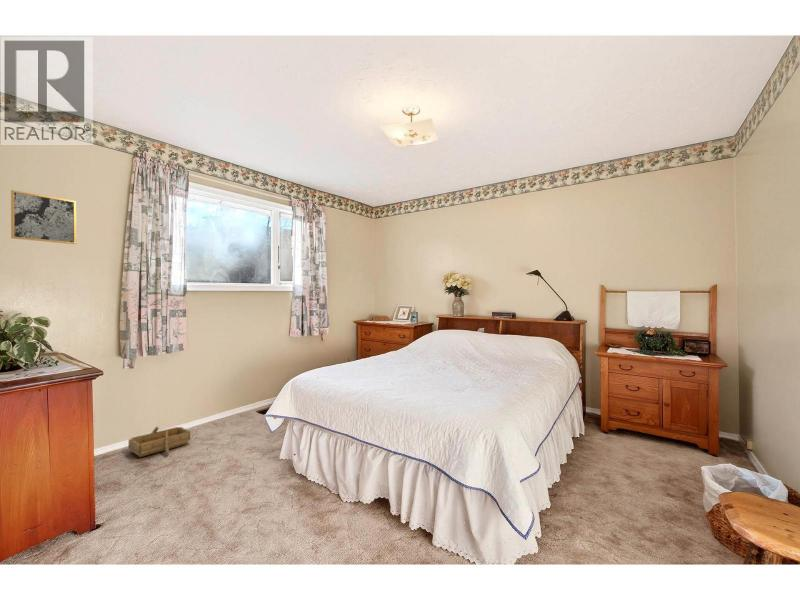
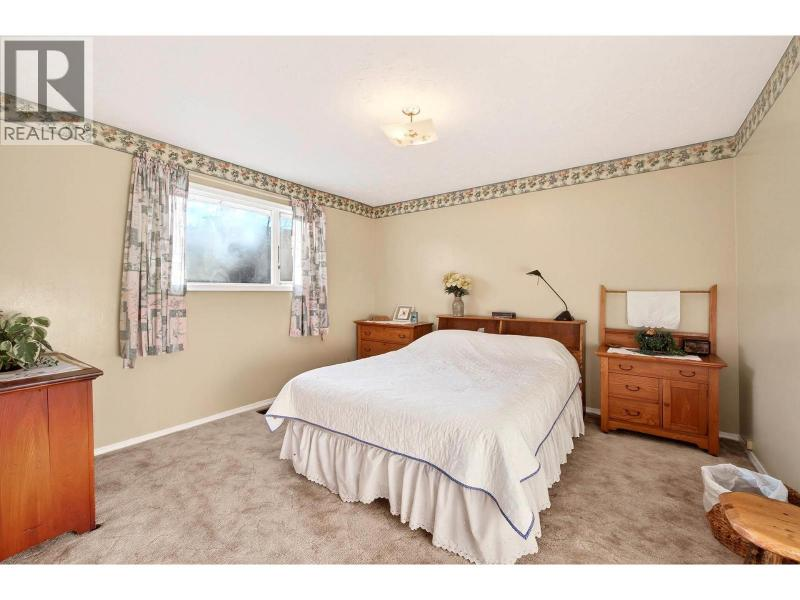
- wall art (45, 218)
- wooden boat (160, 437)
